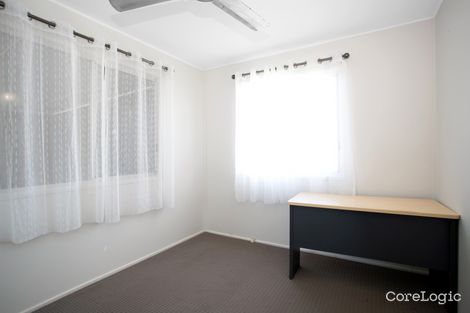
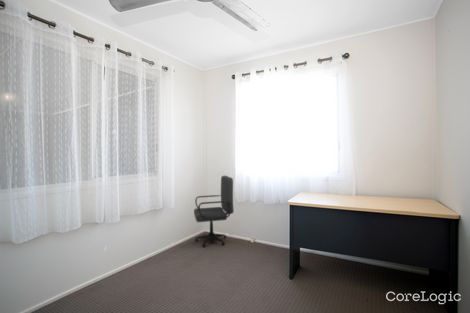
+ office chair (212, 209)
